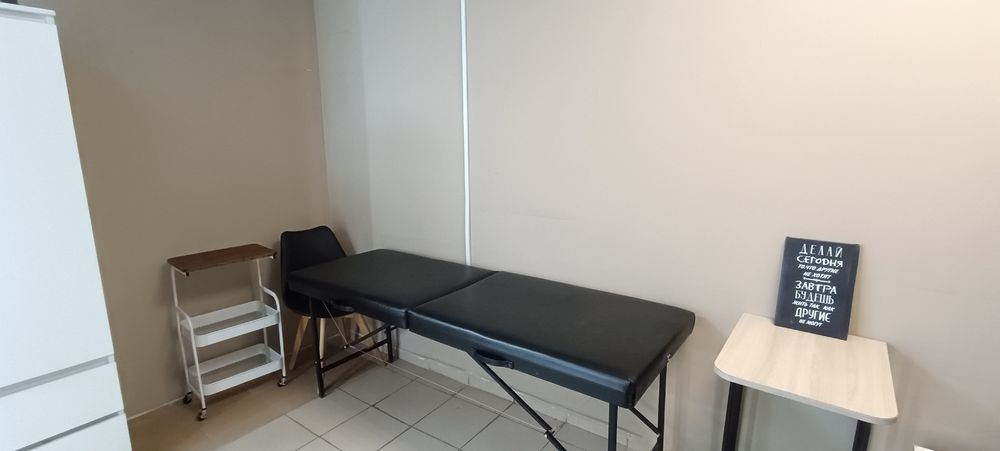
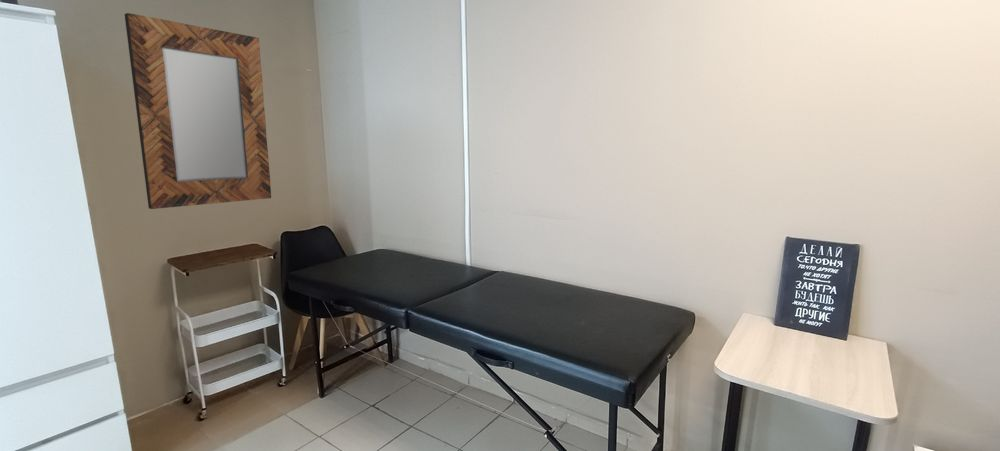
+ home mirror (207, 117)
